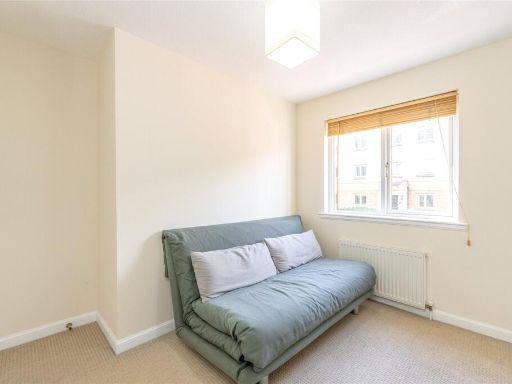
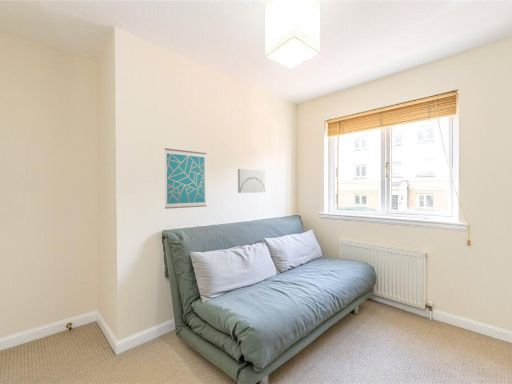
+ wall art (251, 181)
+ wall art (186, 179)
